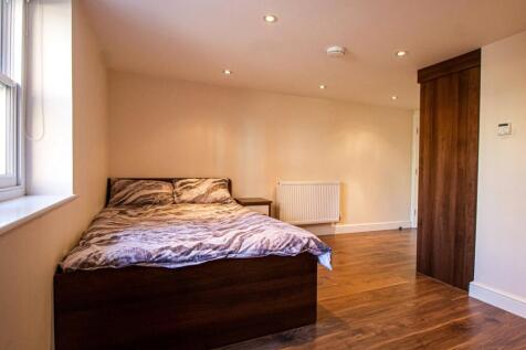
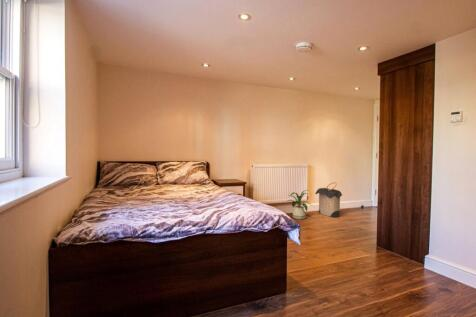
+ laundry hamper (328, 198)
+ house plant (298, 202)
